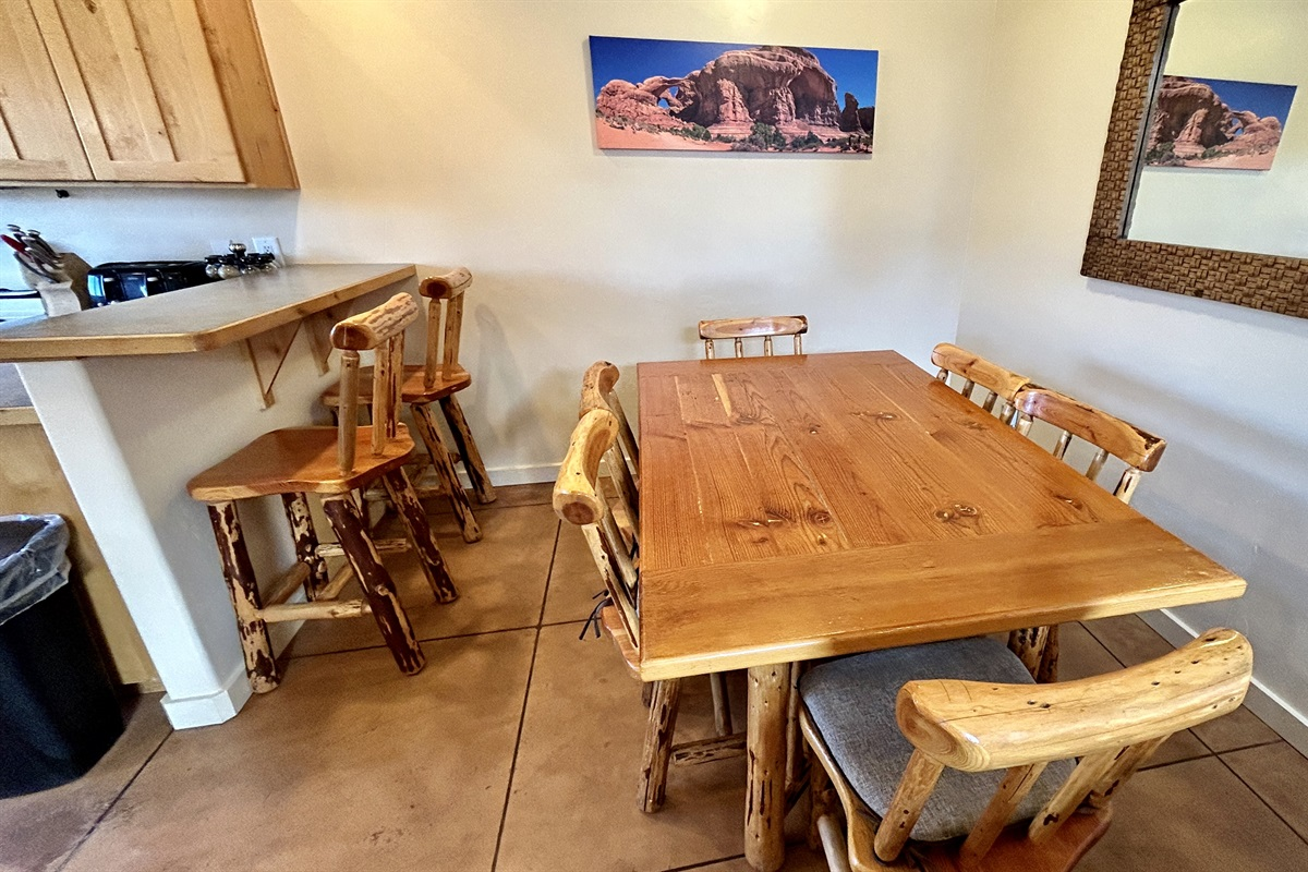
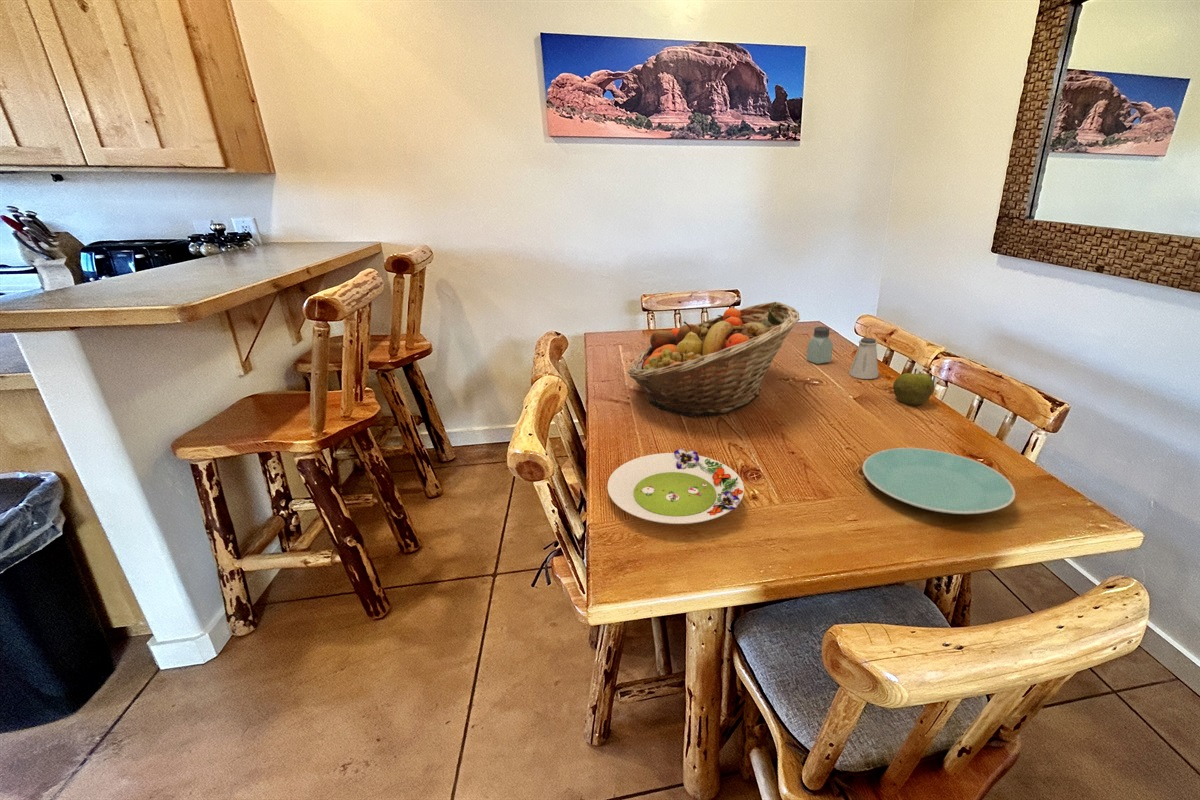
+ salad plate (674, 487)
+ fruit basket (711, 352)
+ plate (933, 482)
+ apple (913, 385)
+ saltshaker (820, 344)
+ saltshaker (866, 357)
